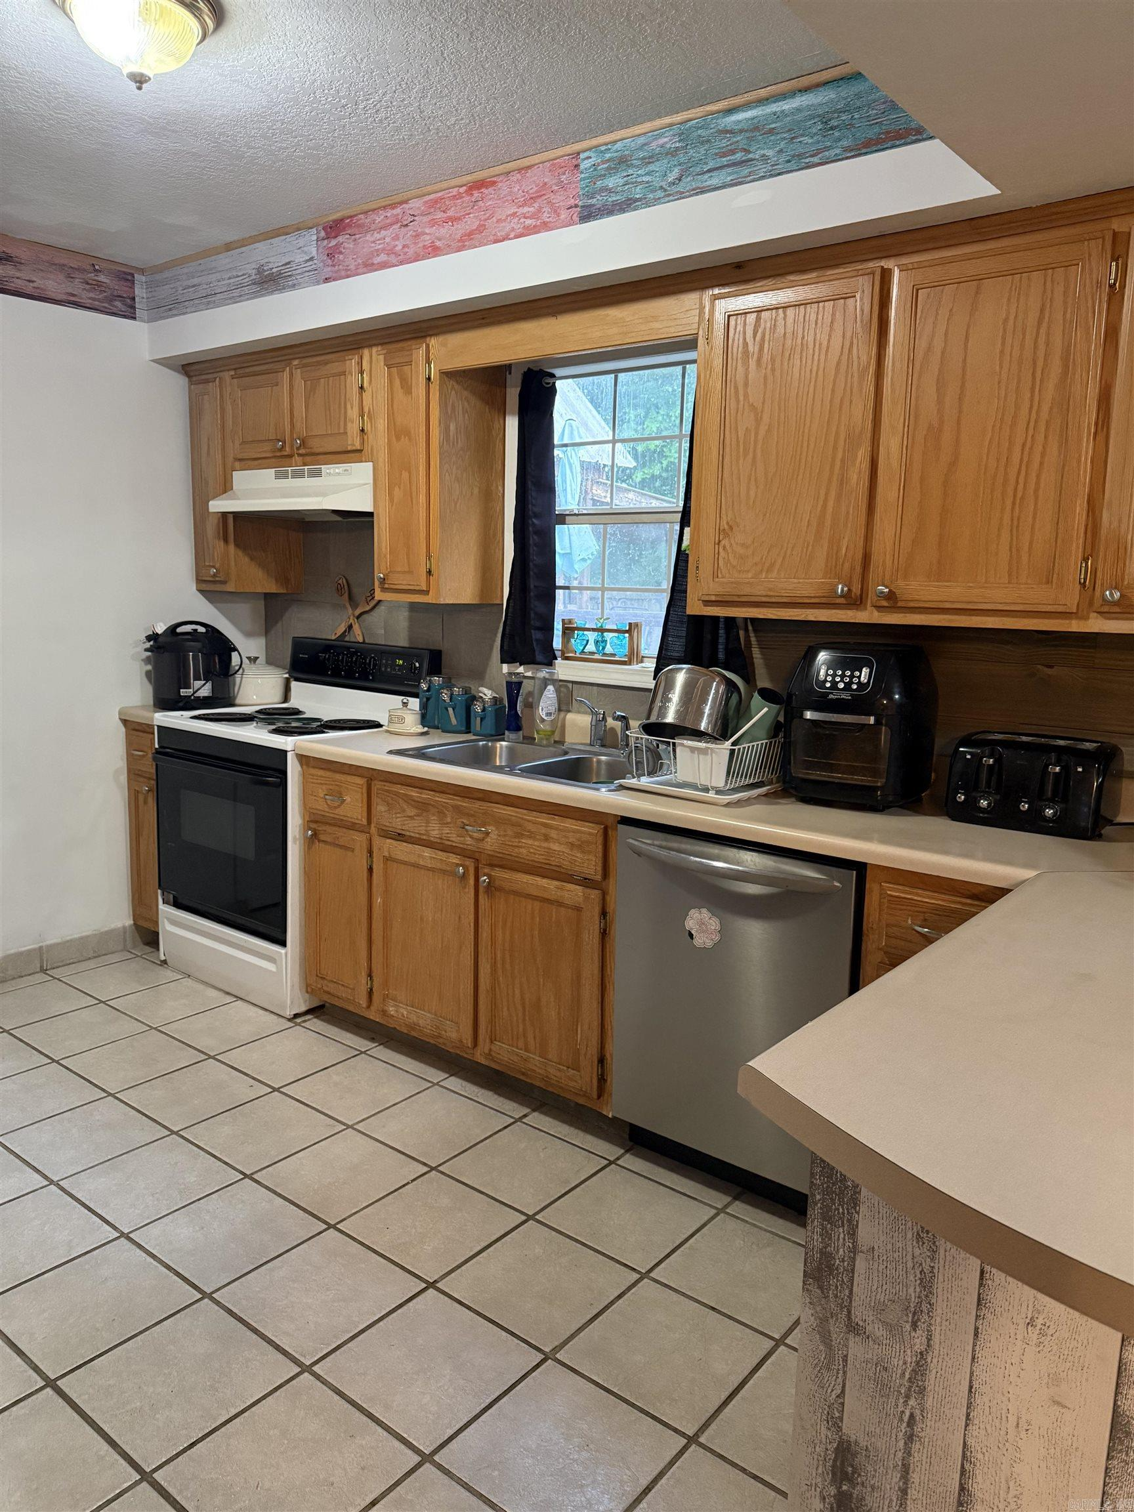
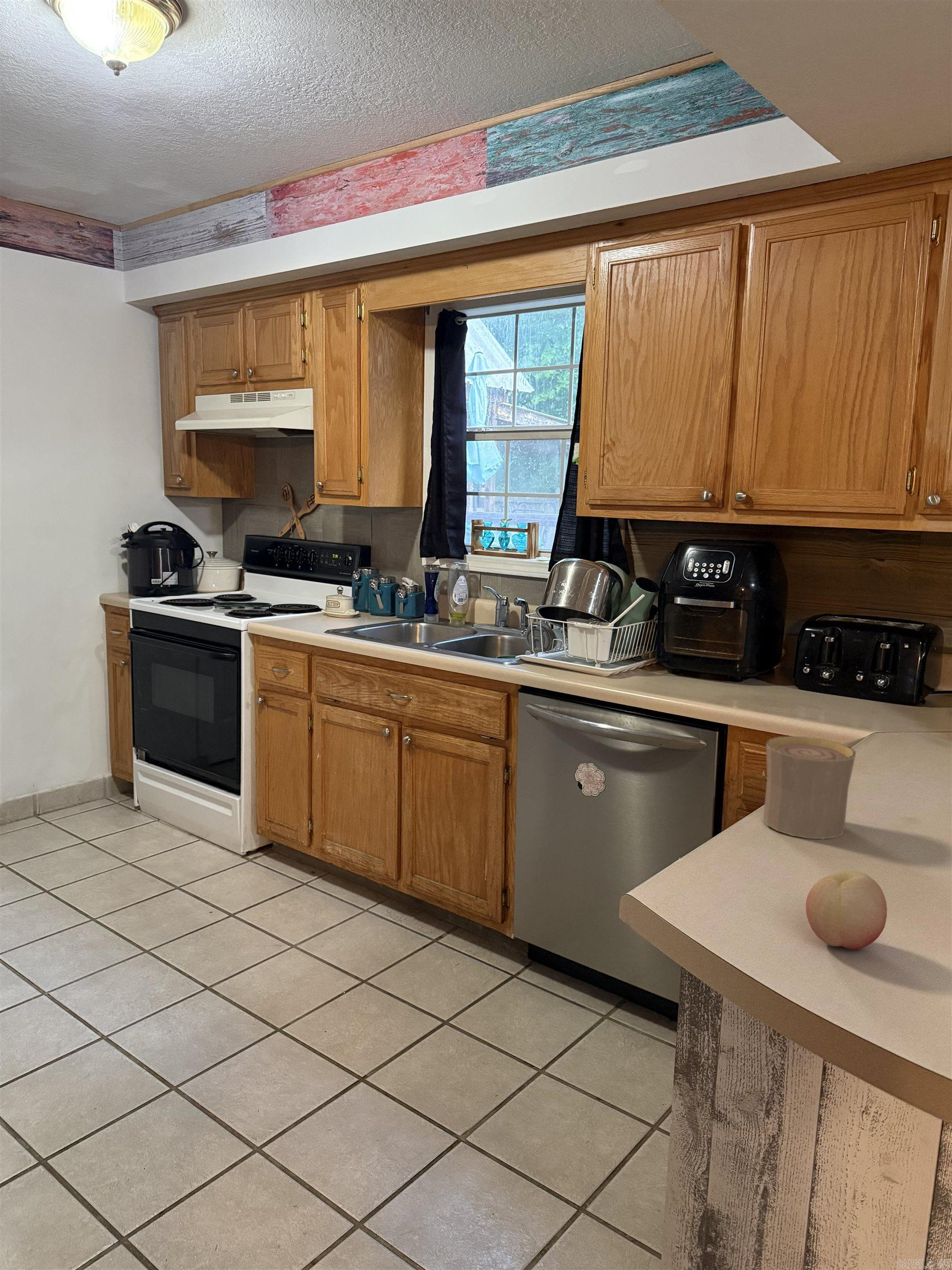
+ cup (807, 786)
+ fruit (846, 909)
